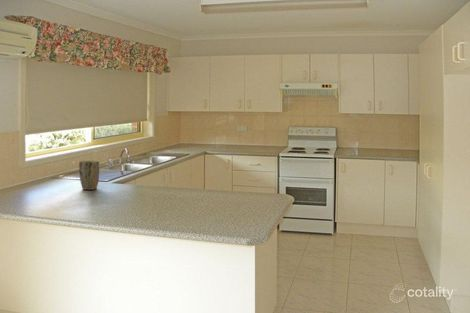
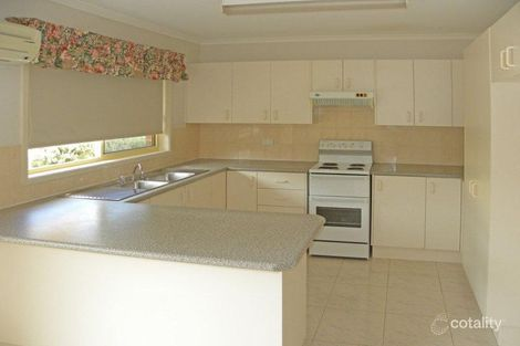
- plant pot (89, 175)
